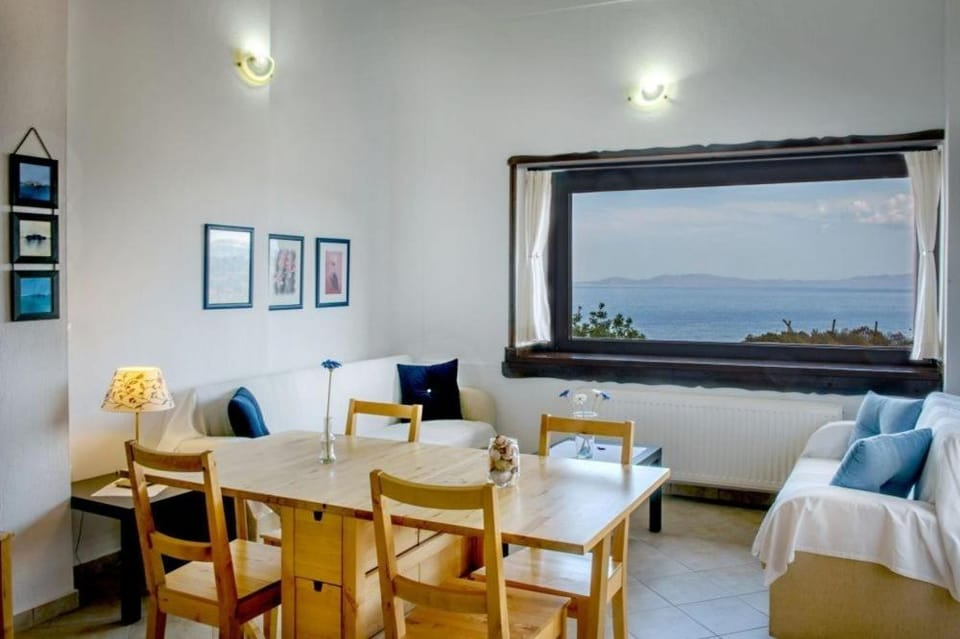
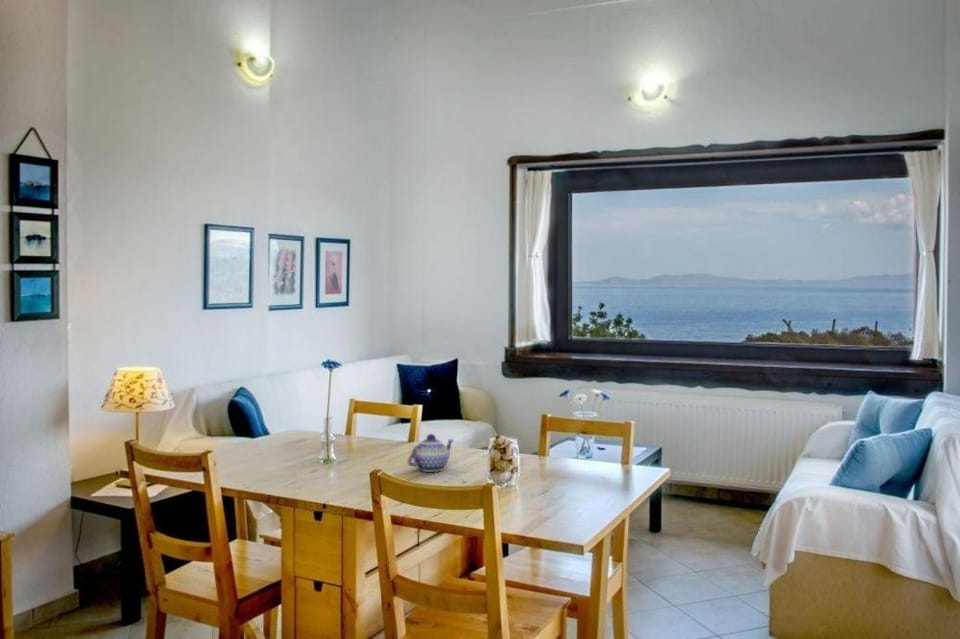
+ teapot (431, 451)
